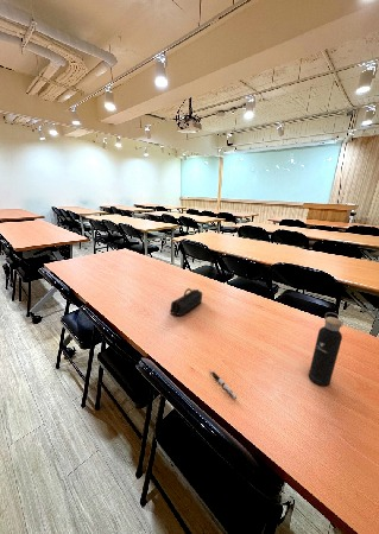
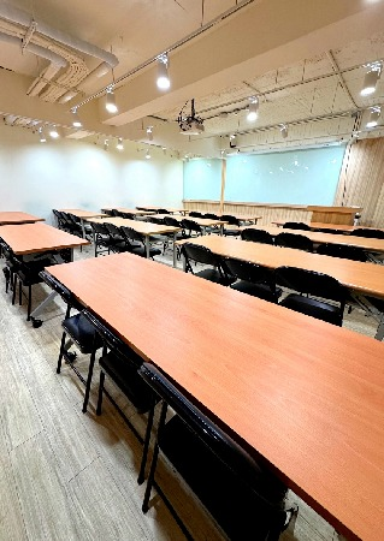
- pen (221, 382)
- pencil case (187, 298)
- water bottle (327, 348)
